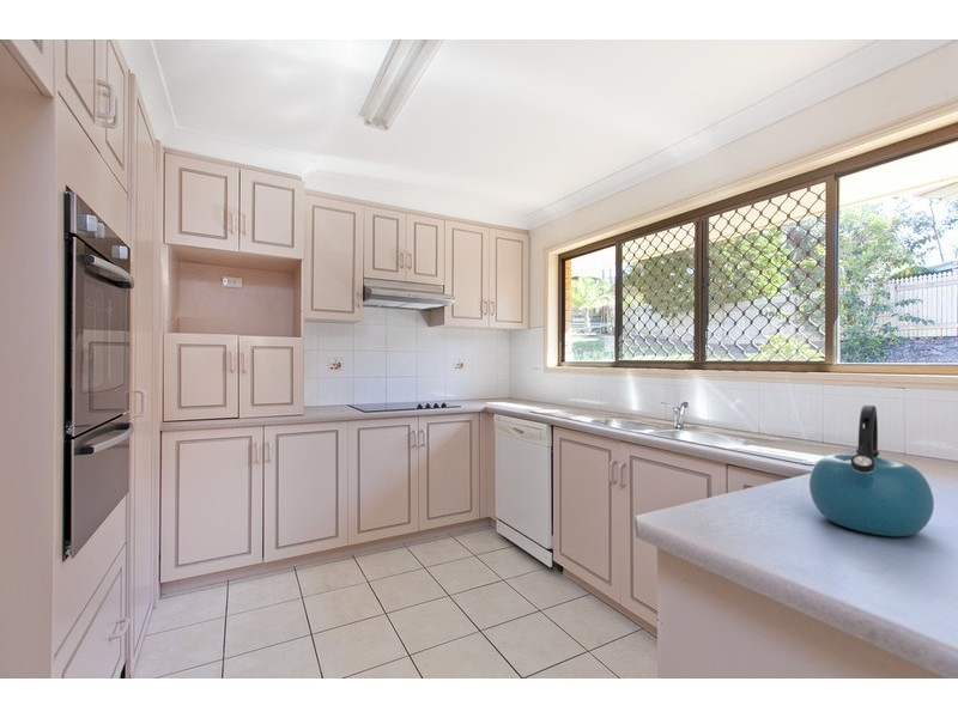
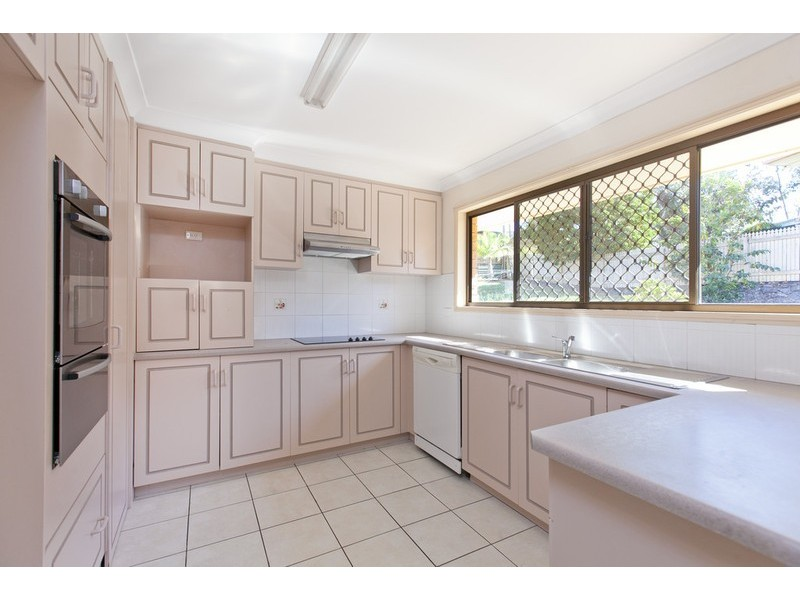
- kettle (866, 466)
